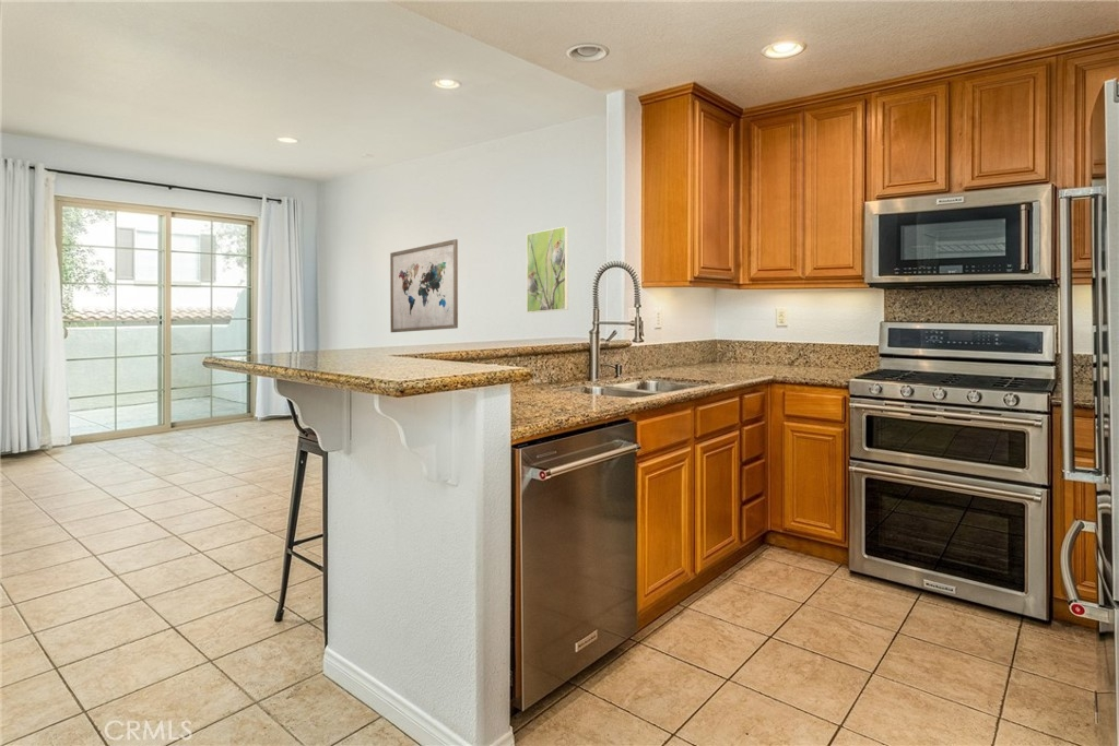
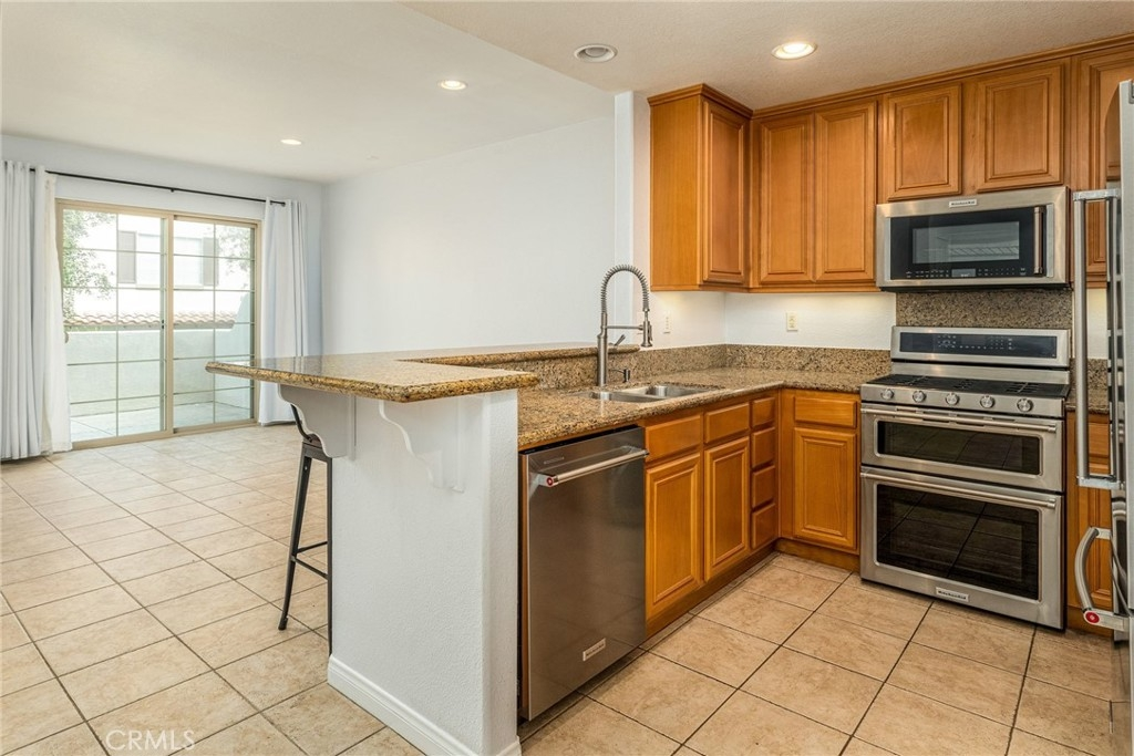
- wall art (422, 288)
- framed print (546, 271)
